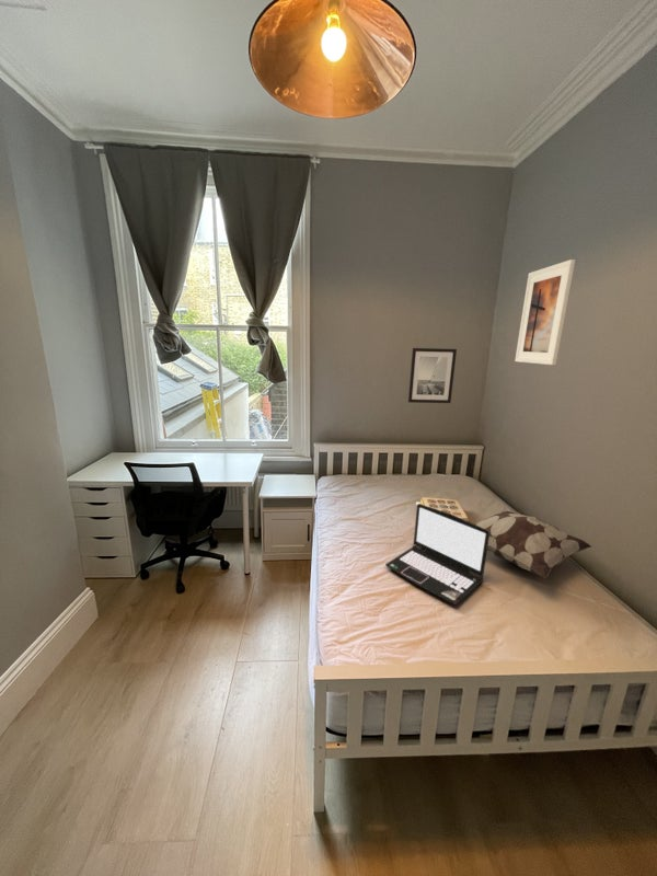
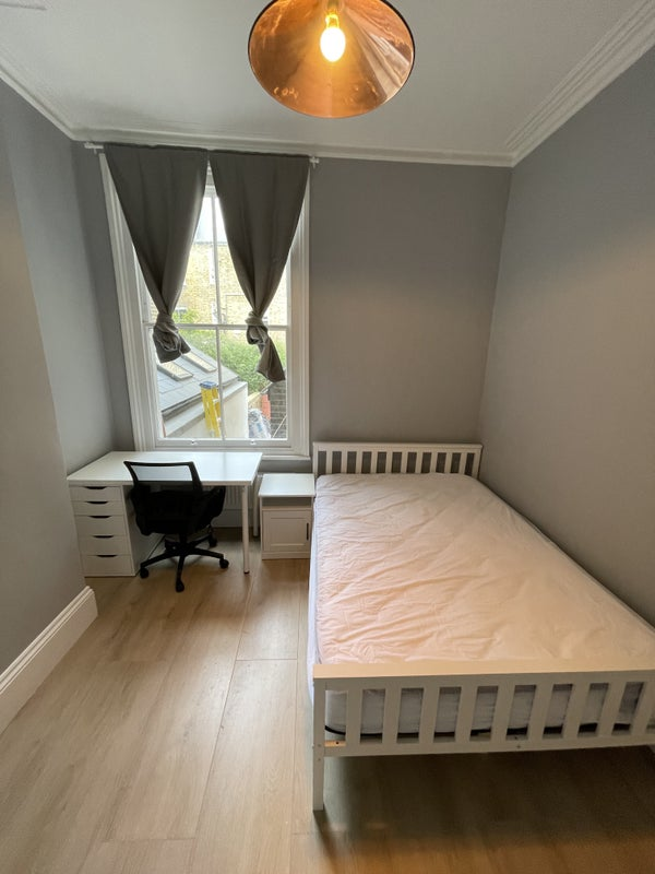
- book (440, 510)
- laptop (435, 549)
- decorative pillow (518, 538)
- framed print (541, 316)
- wall art (431, 376)
